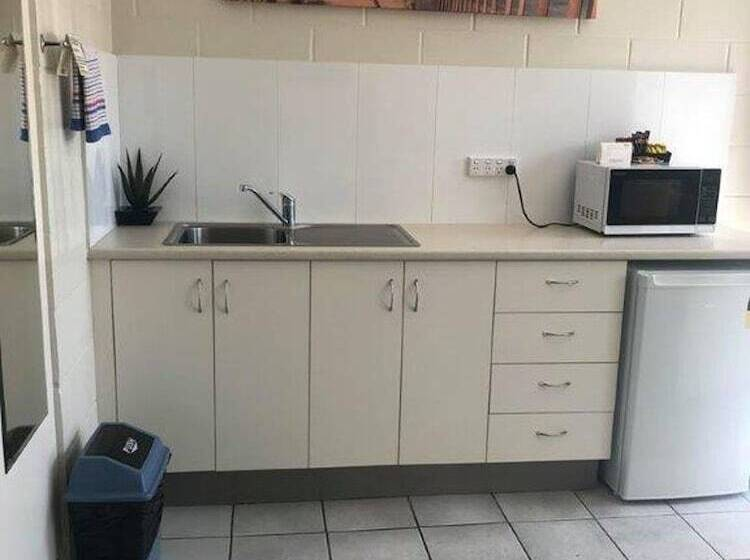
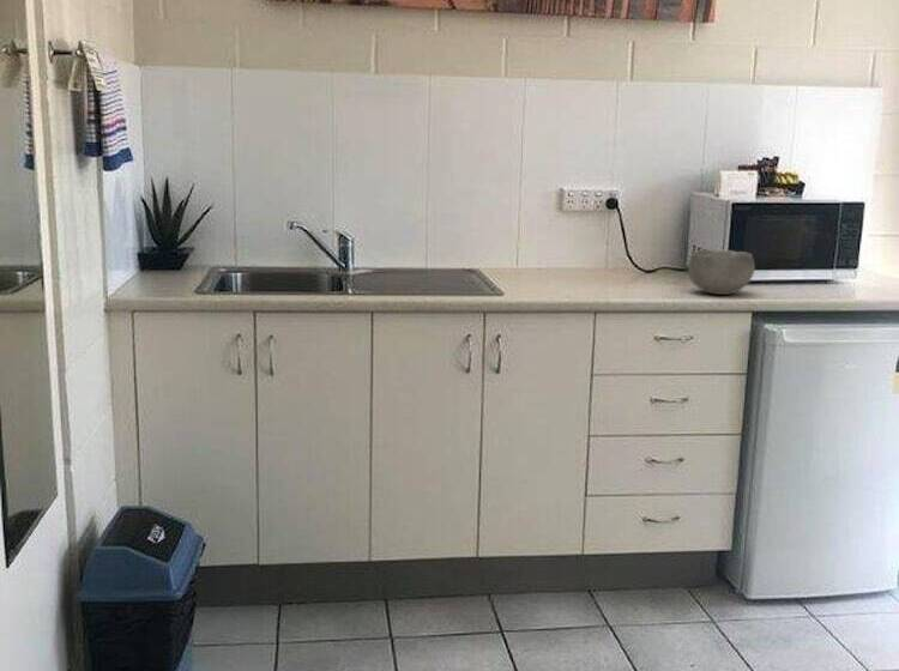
+ bowl (720, 272)
